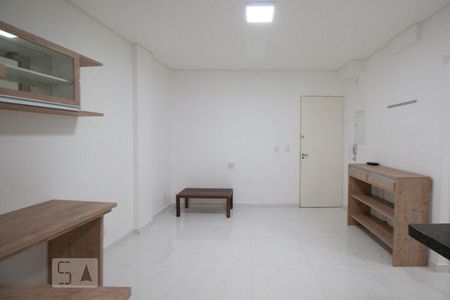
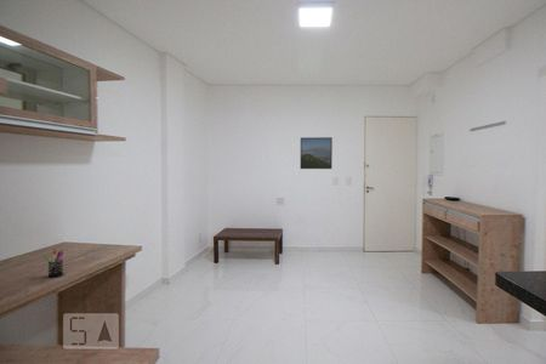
+ pen holder (53, 262)
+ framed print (315, 153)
